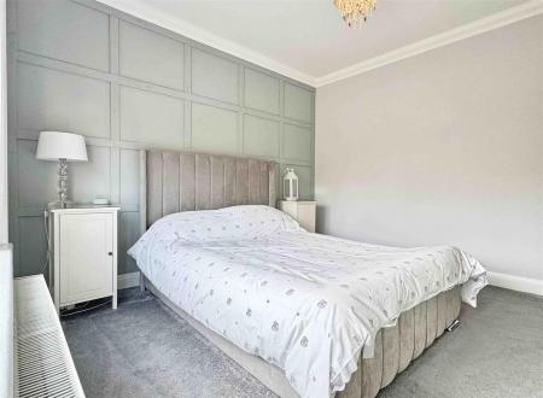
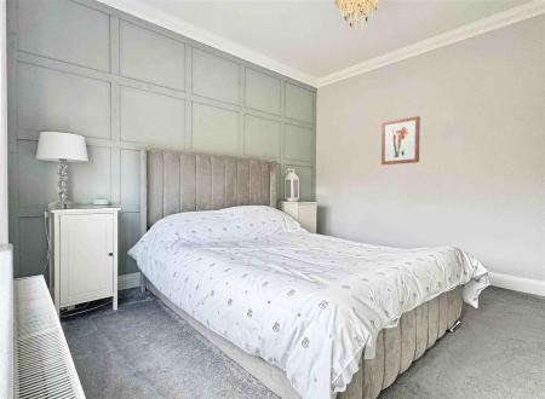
+ wall art (400, 141)
